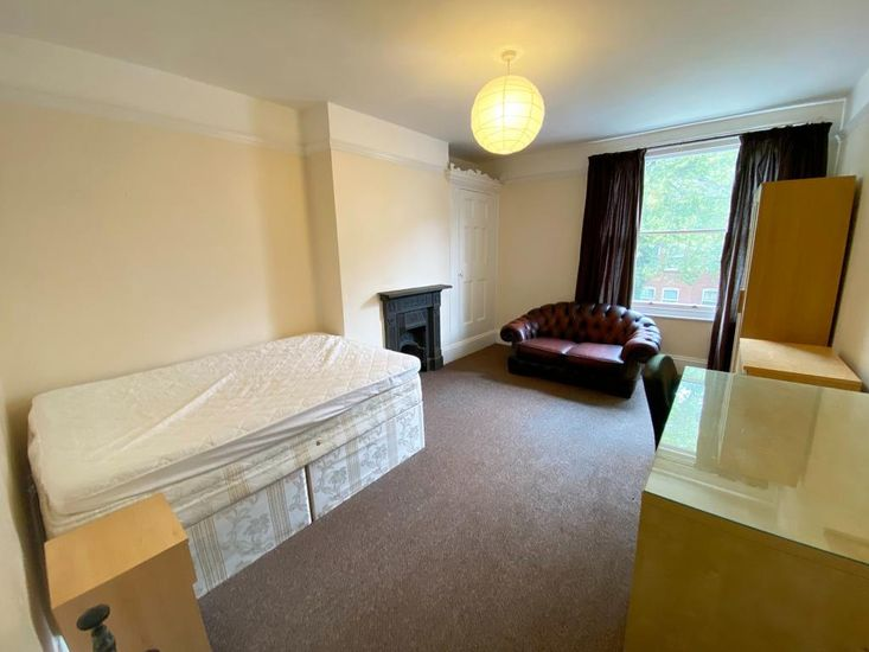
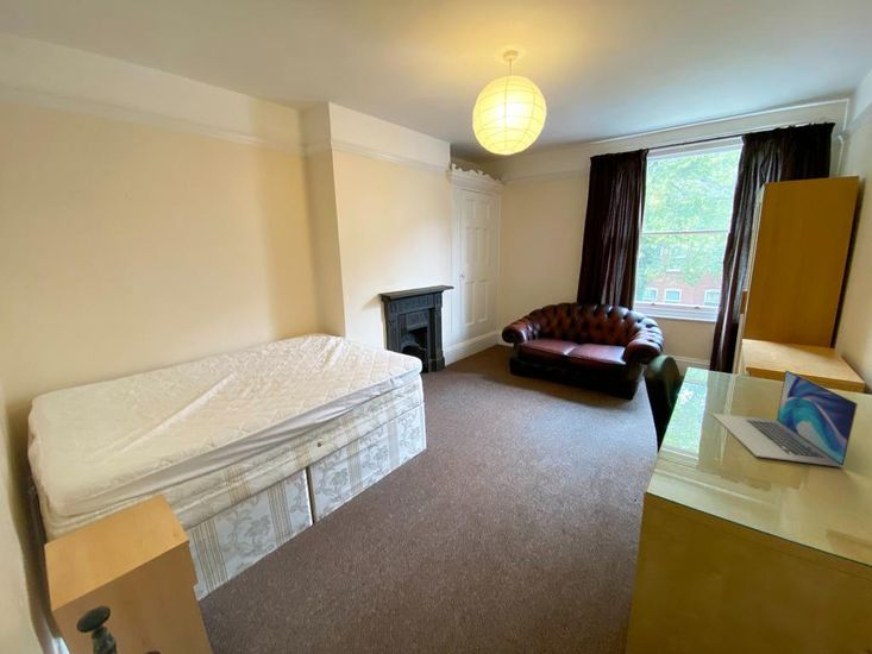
+ laptop (778, 410)
